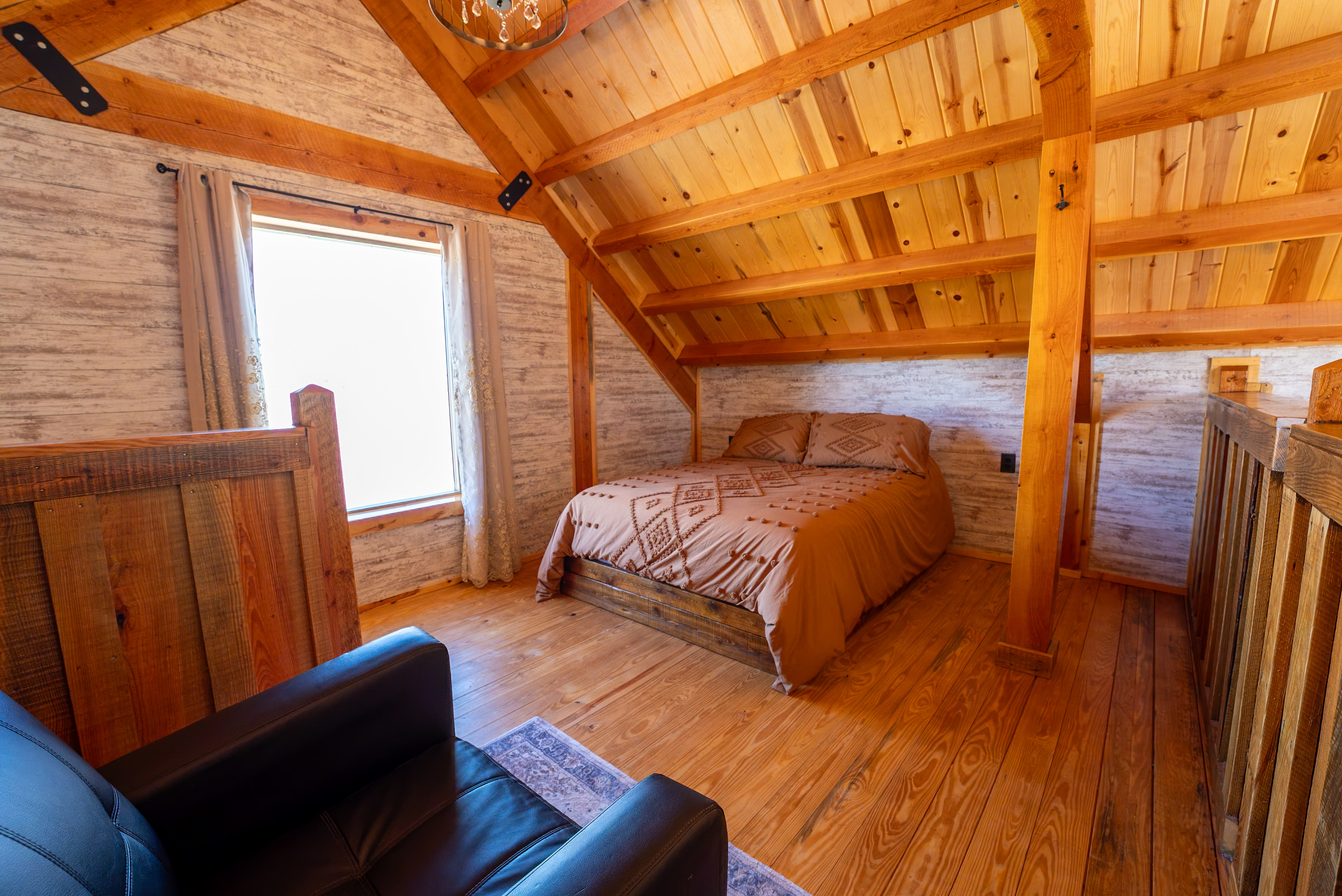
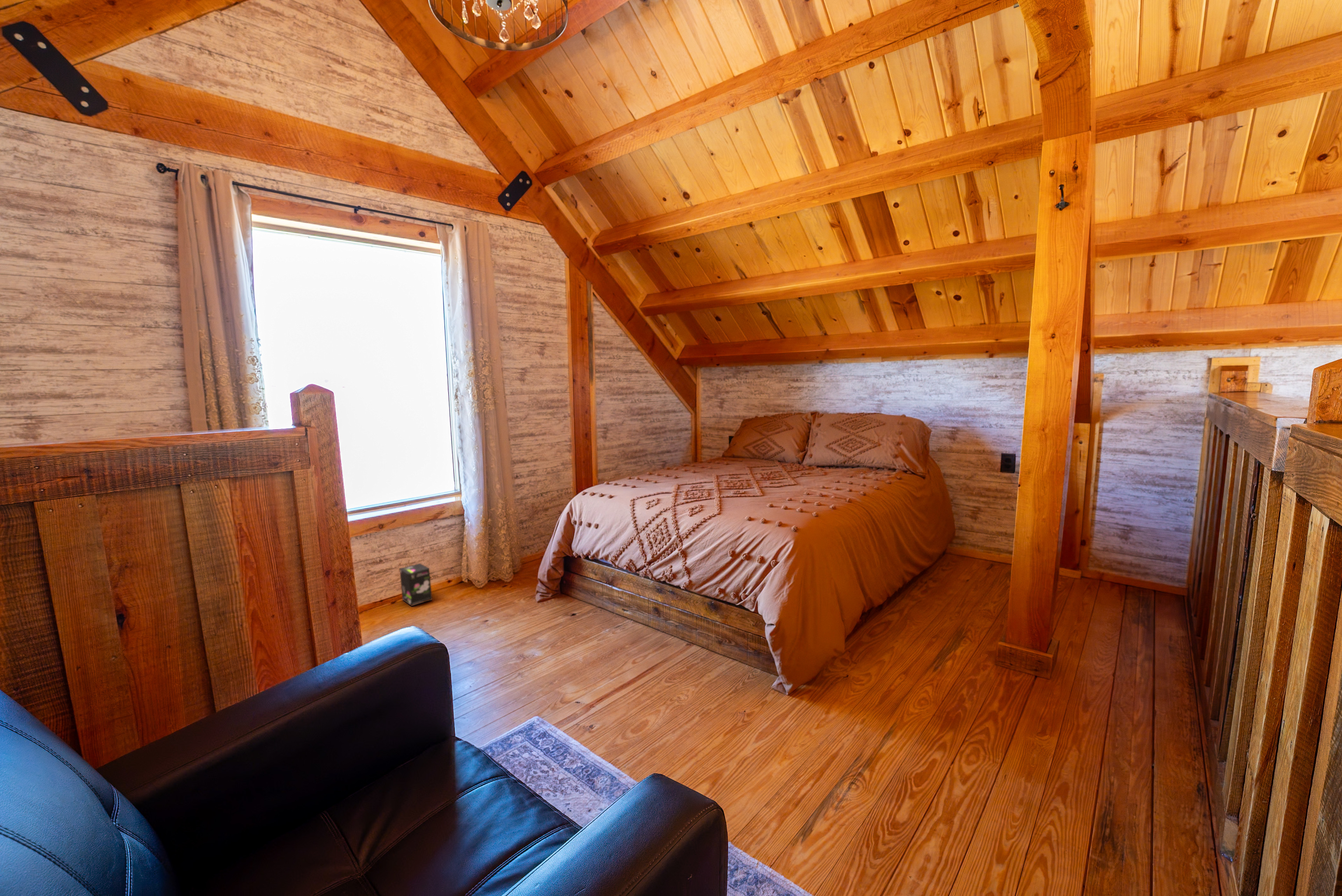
+ box (416, 584)
